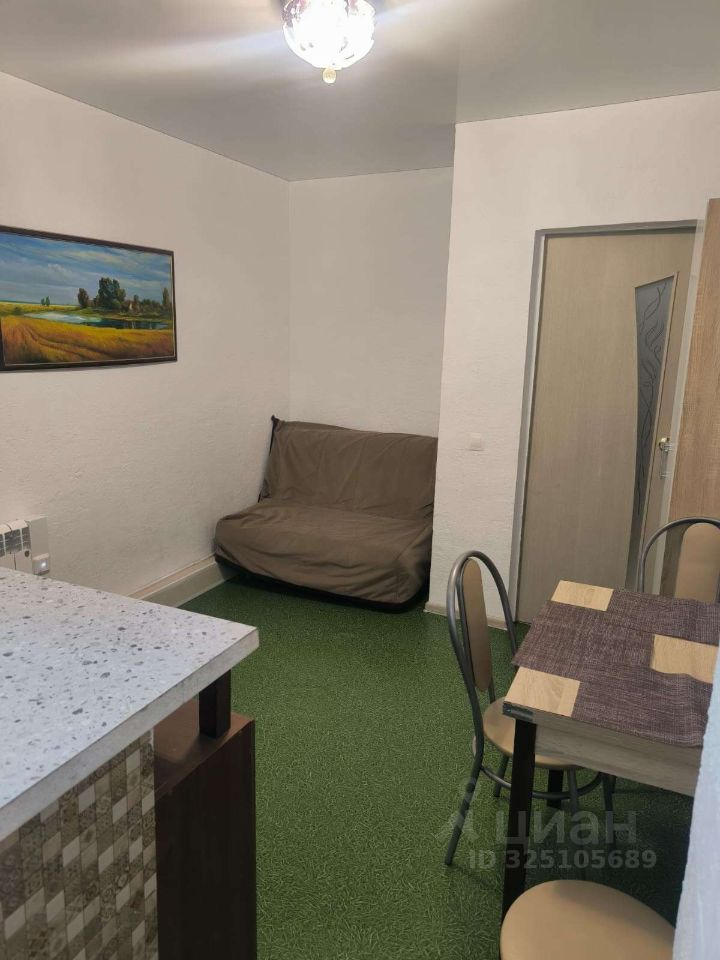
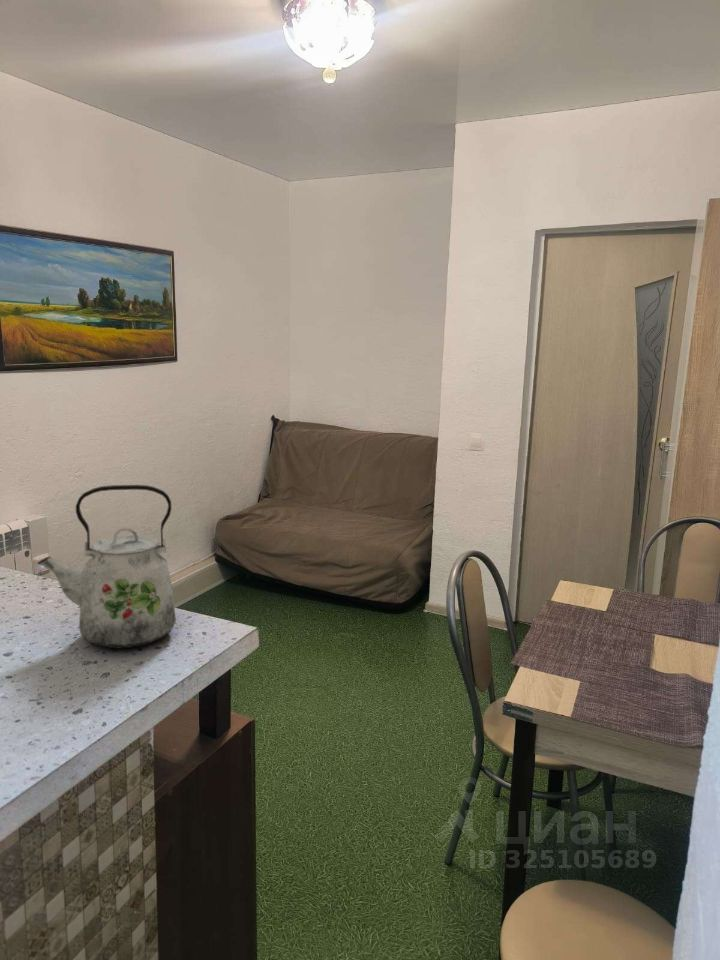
+ kettle (107, 563)
